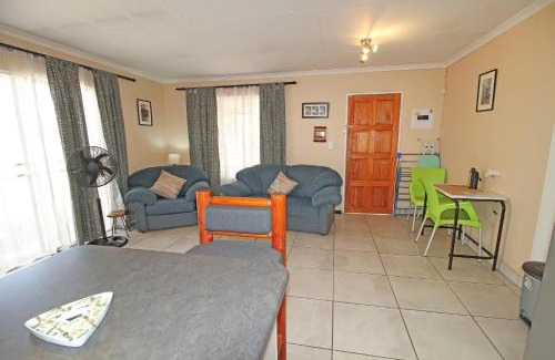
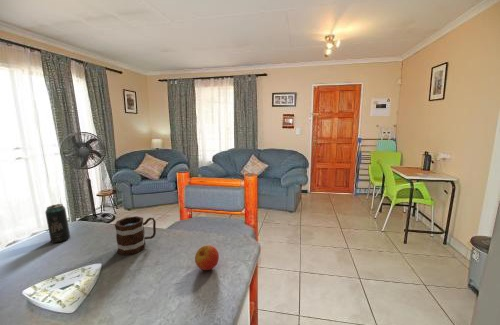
+ beverage can (57, 222)
+ mug (137, 233)
+ apple (206, 257)
